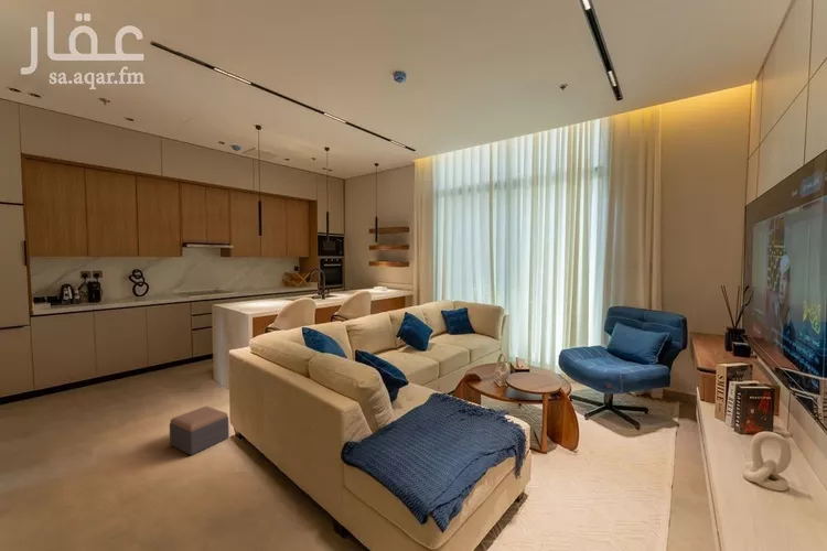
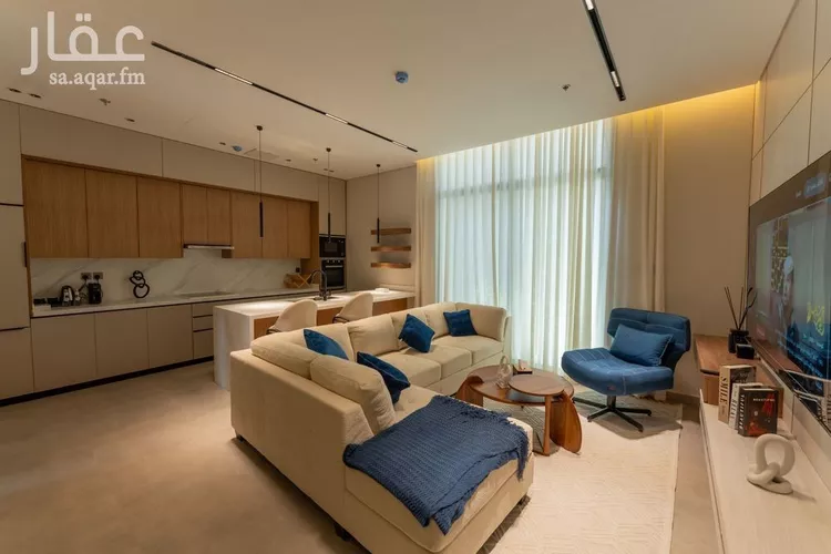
- footstool (200, 428)
